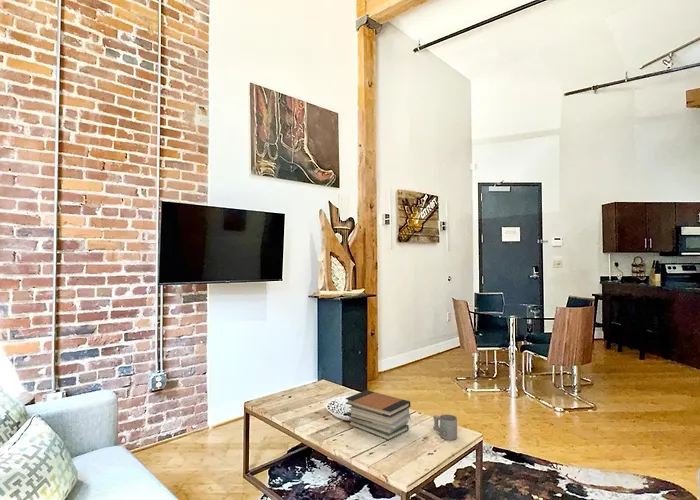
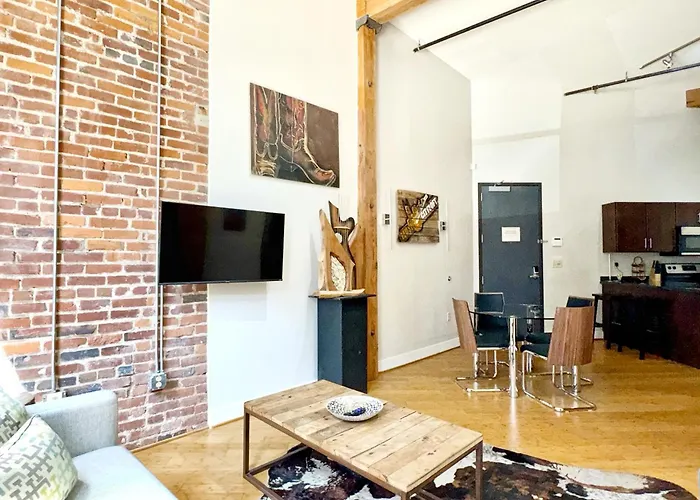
- book stack (378, 413)
- mug (444, 425)
